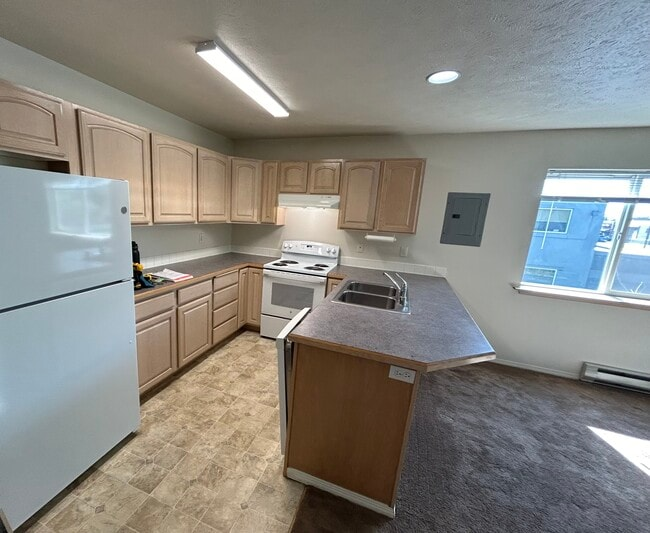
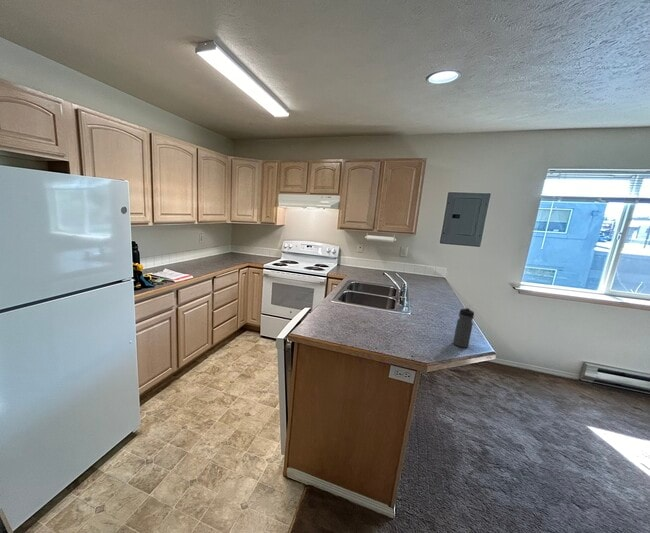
+ water bottle (464, 326)
